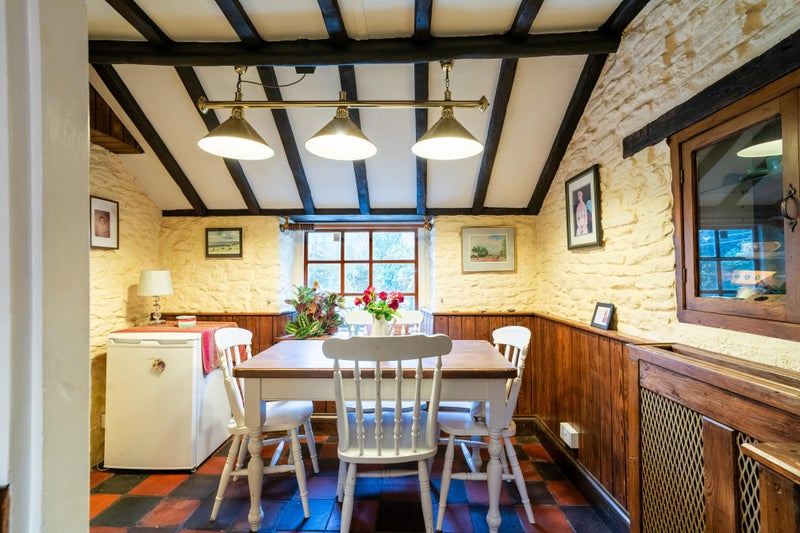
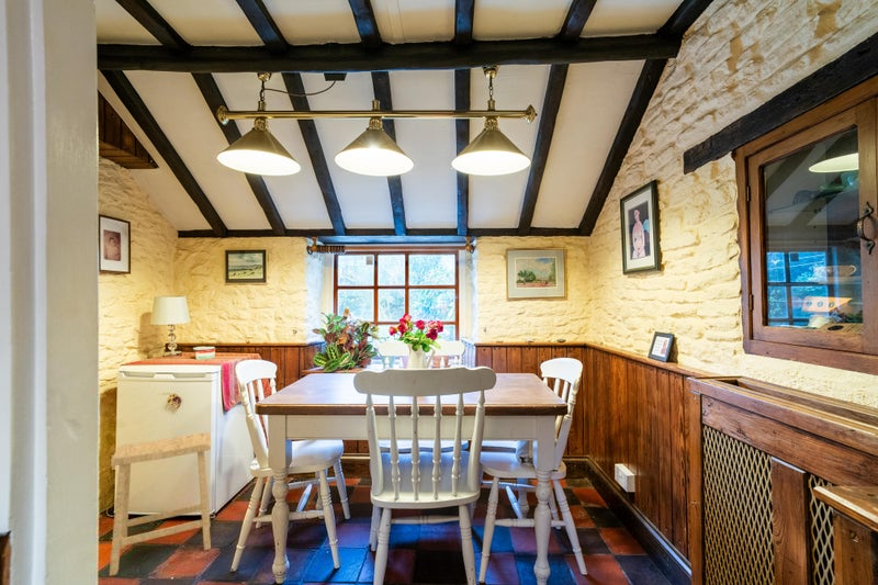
+ stool (169, 510)
